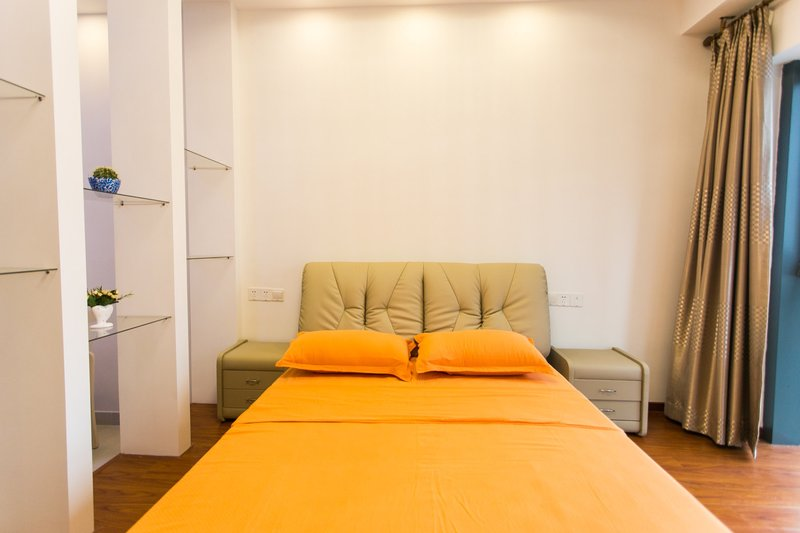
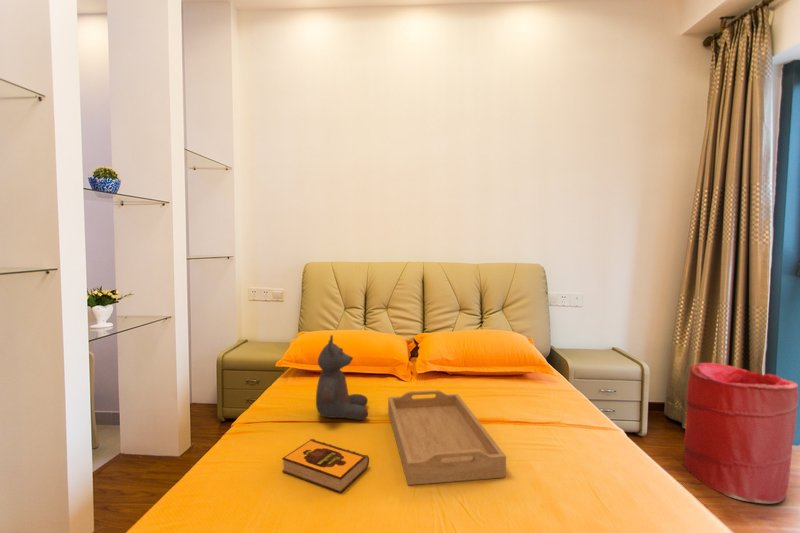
+ hardback book (326, 462)
+ serving tray (437, 427)
+ teddy bear (342, 375)
+ laundry hamper (736, 424)
